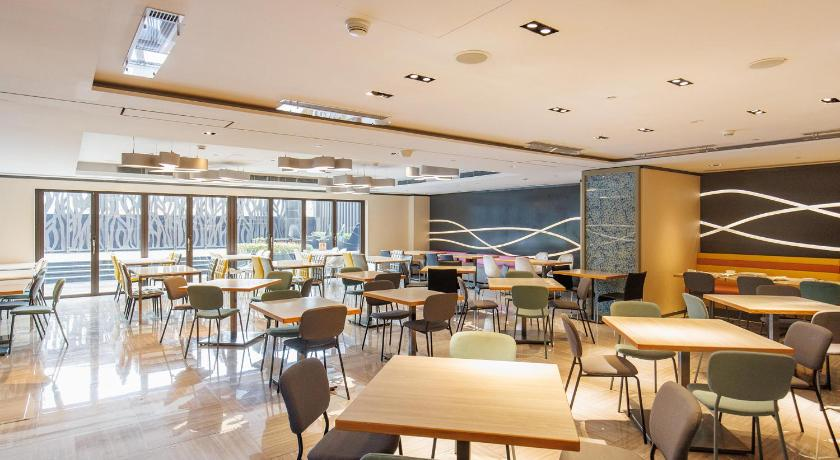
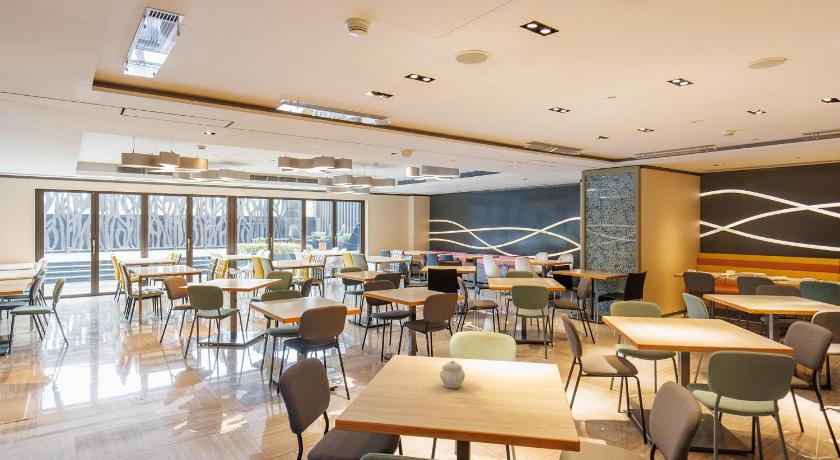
+ teapot (452, 372)
